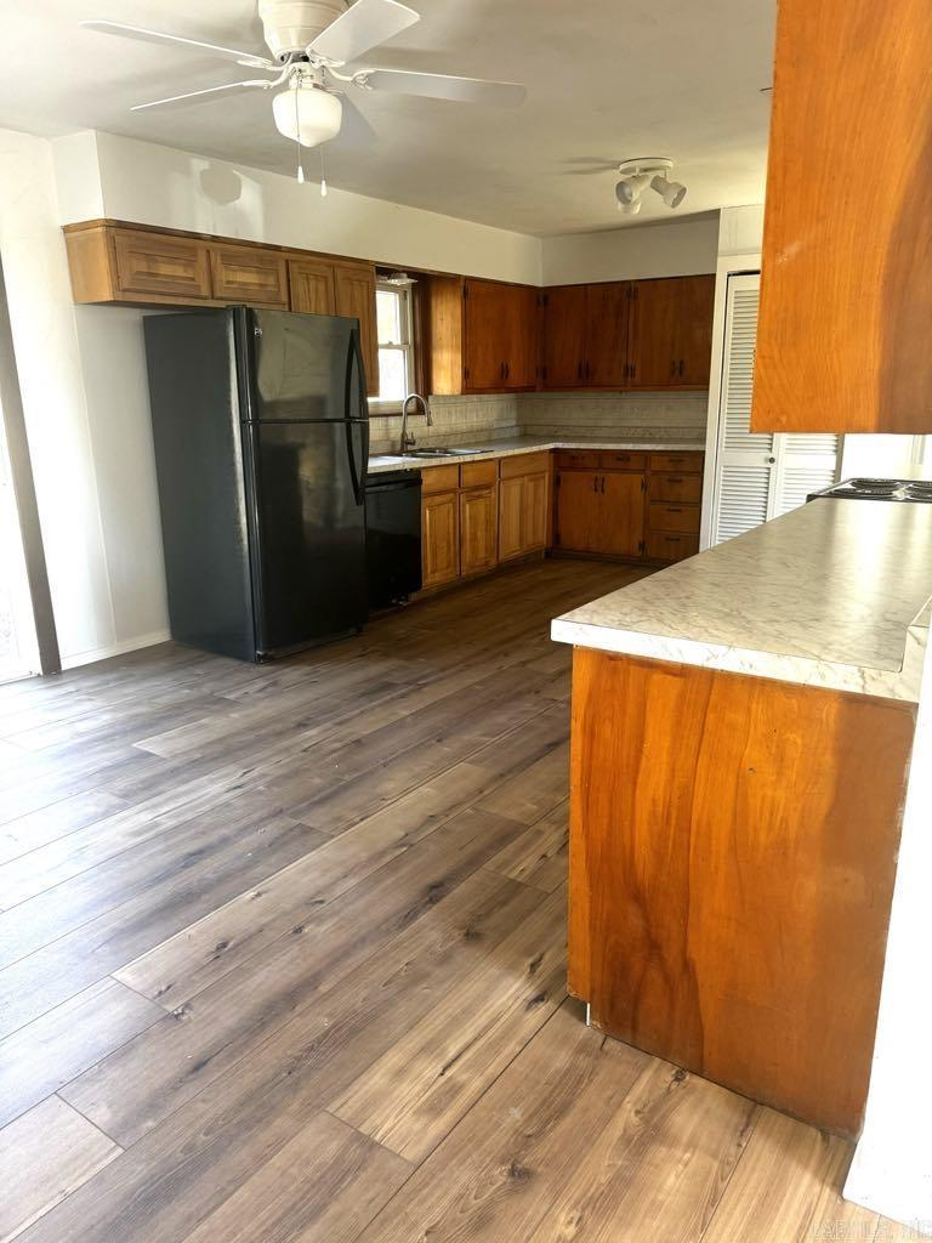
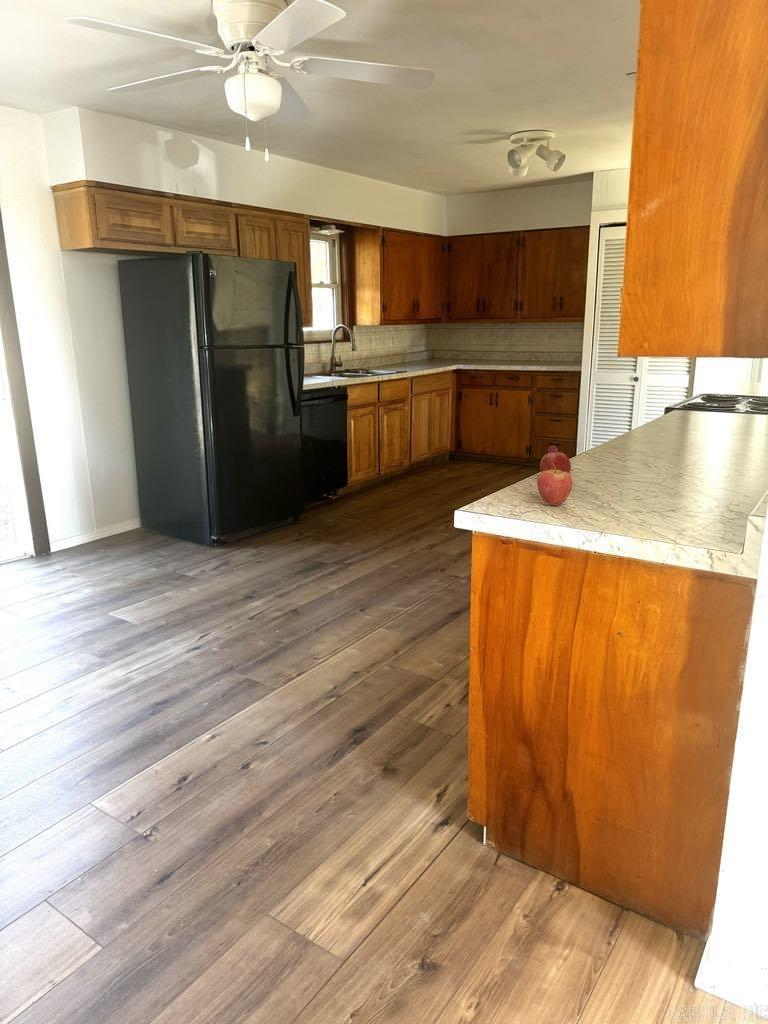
+ fruit (555, 463)
+ fruit (554, 483)
